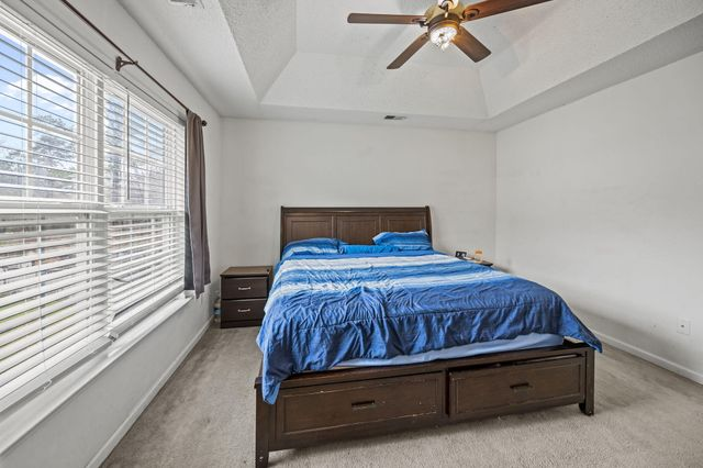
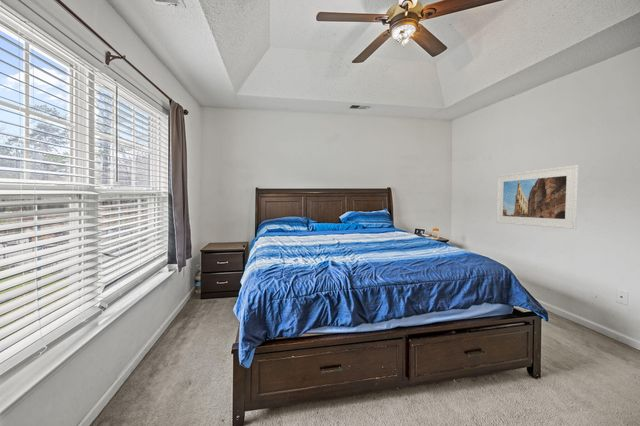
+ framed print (531, 198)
